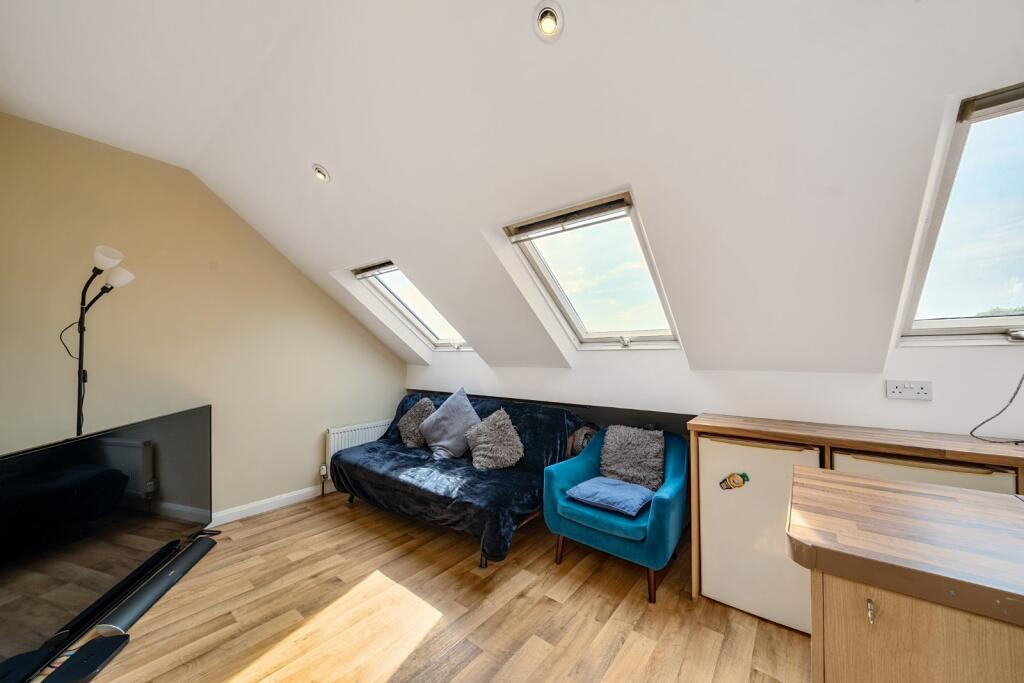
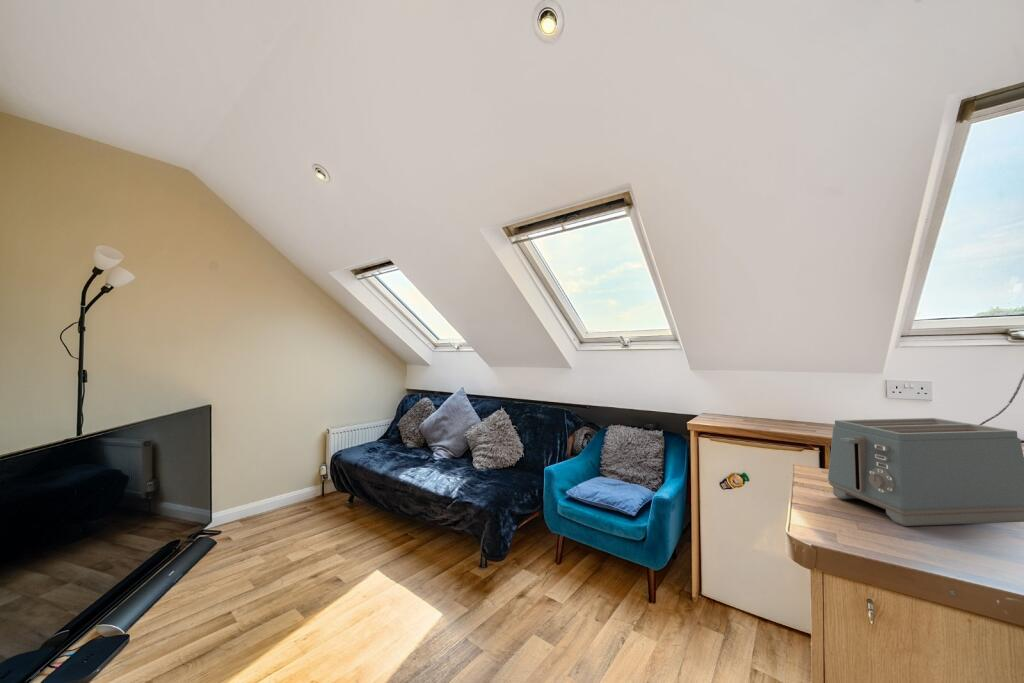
+ toaster (912, 466)
